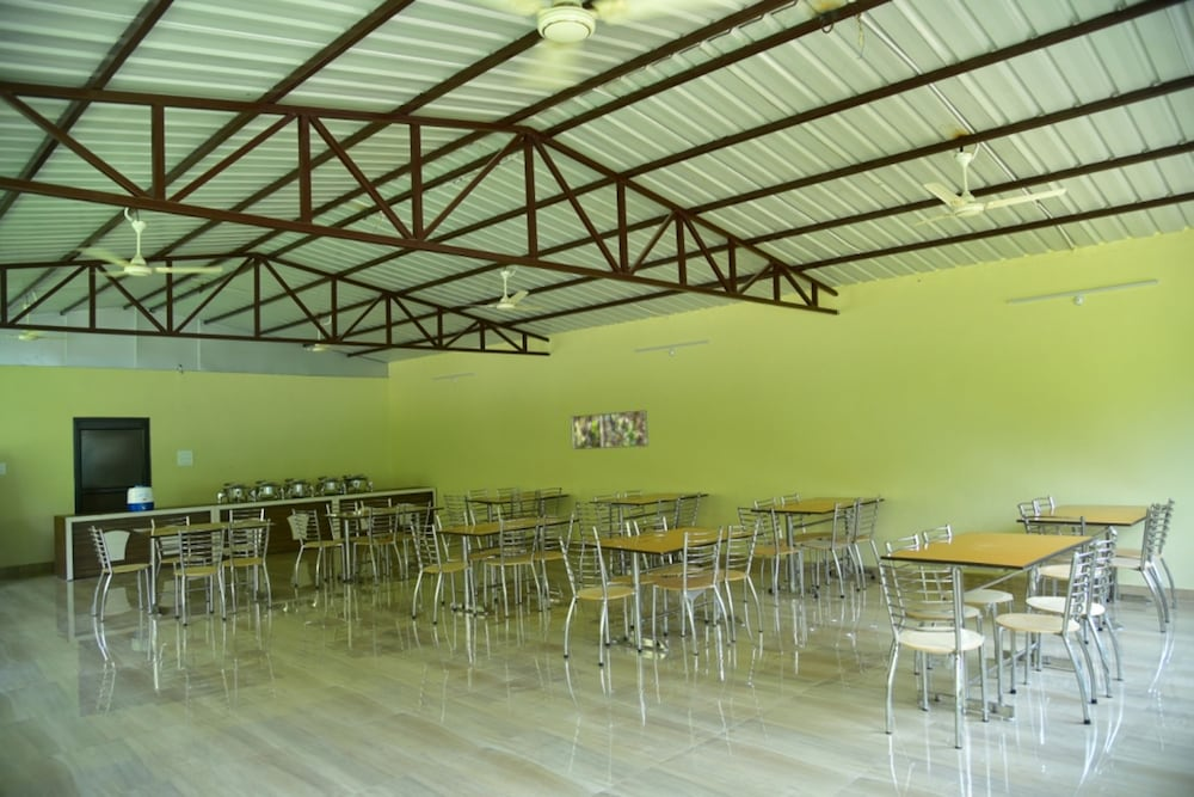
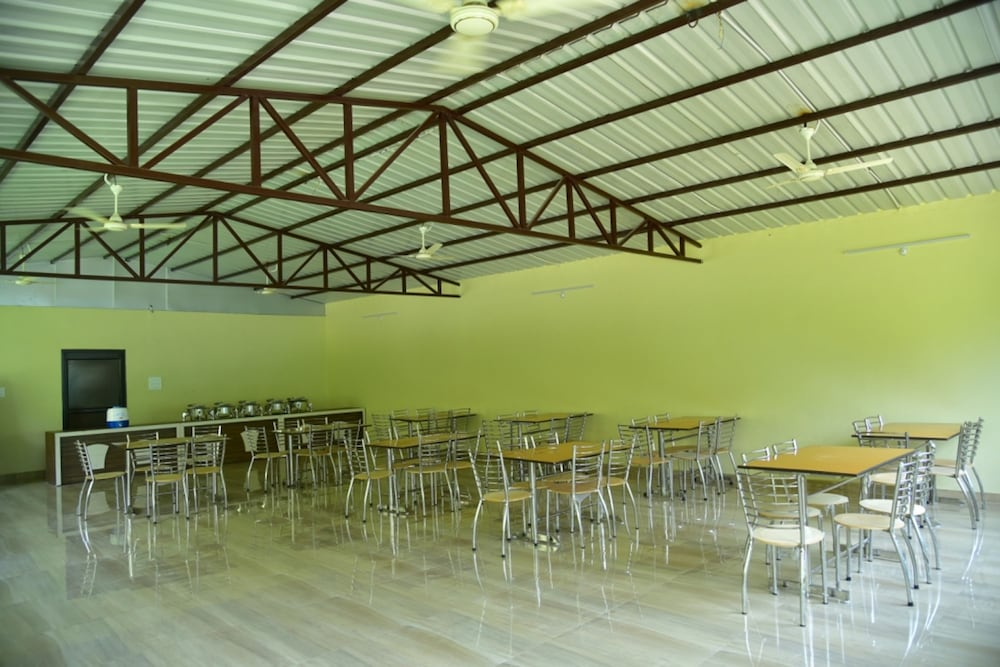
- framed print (608, 430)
